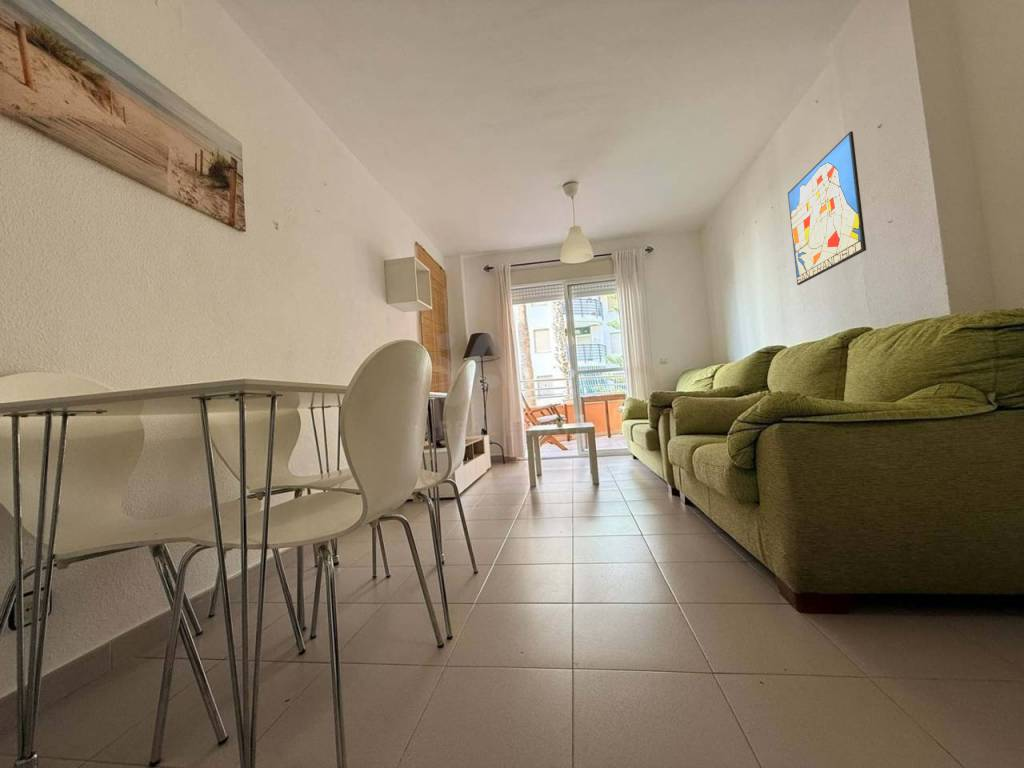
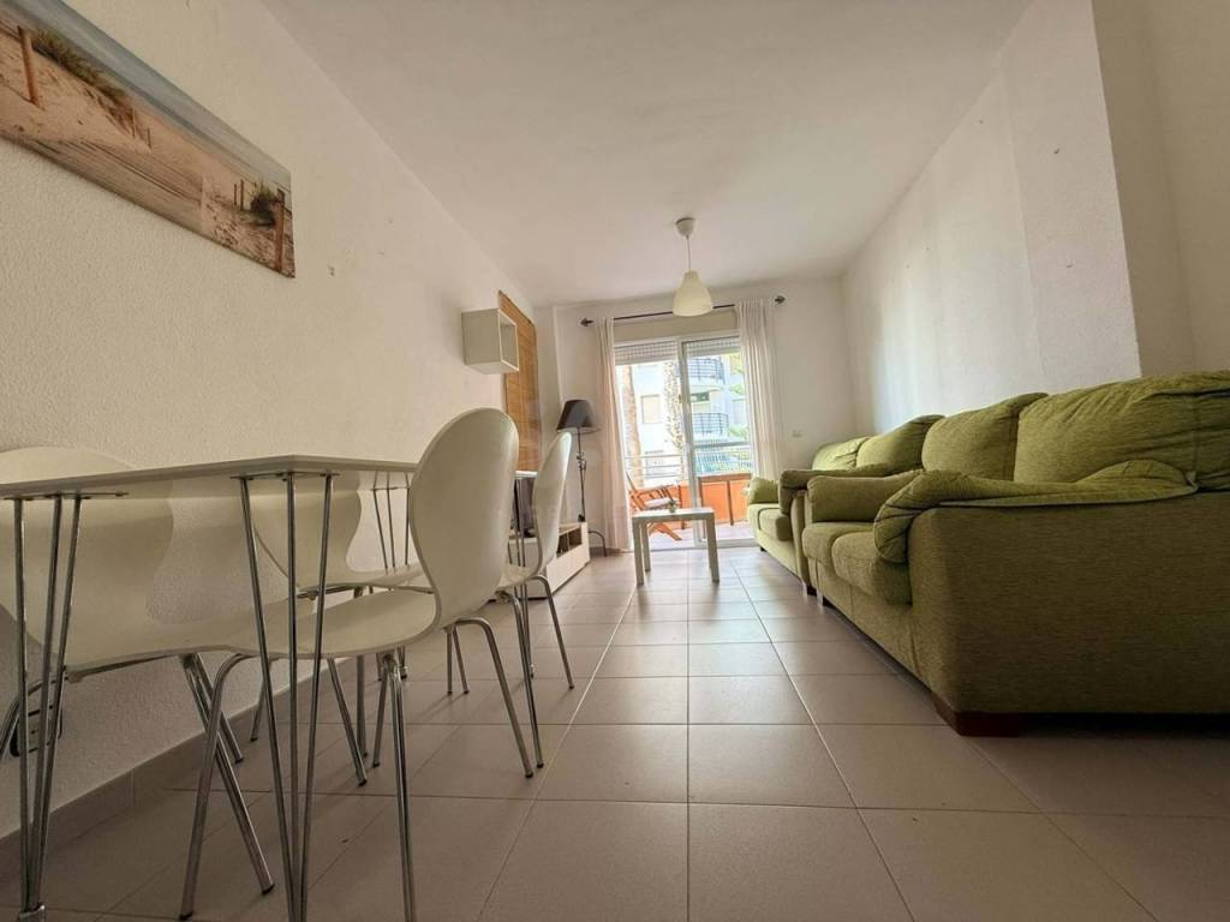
- wall art (821, 217)
